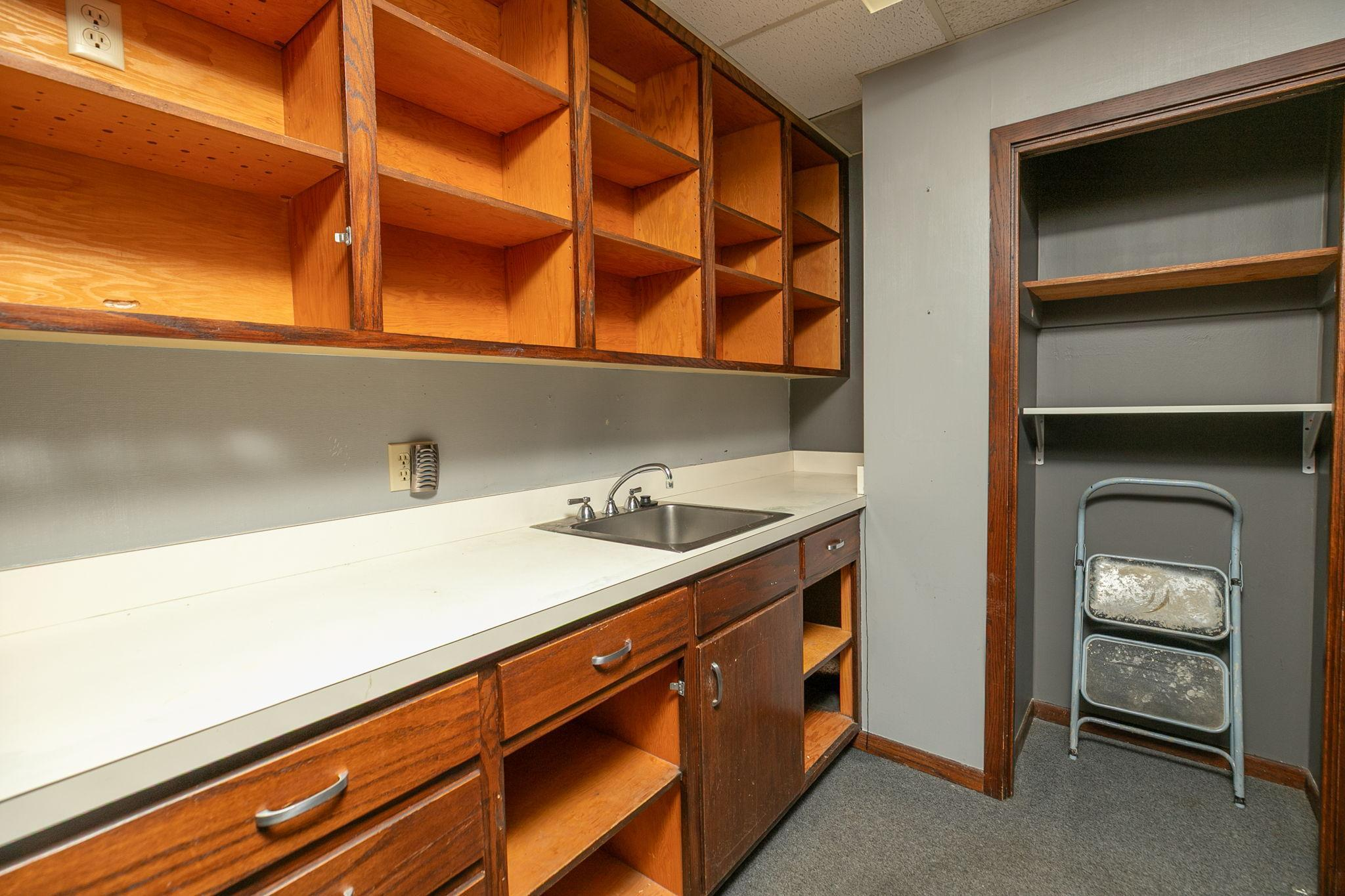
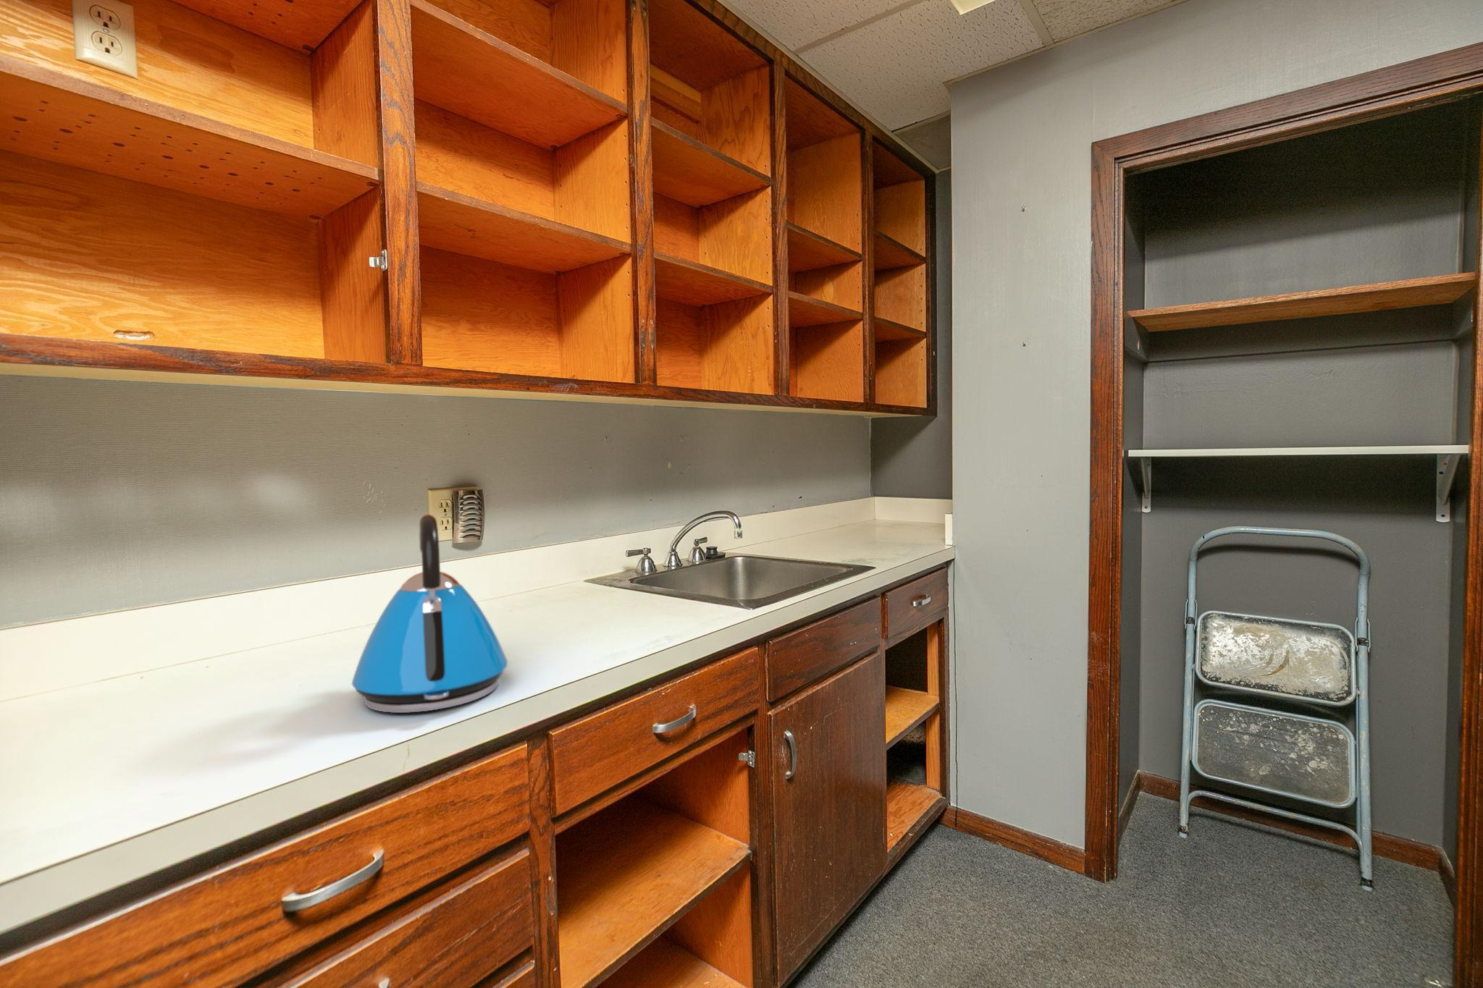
+ kettle (431, 603)
